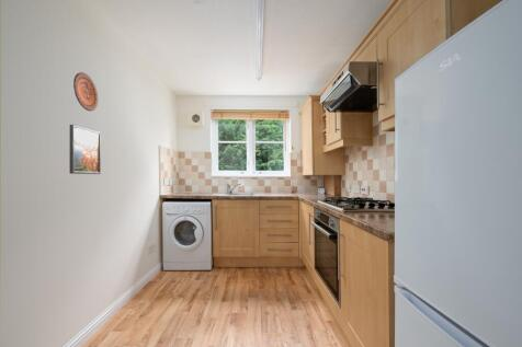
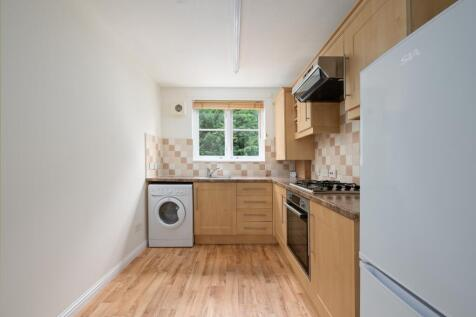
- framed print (86, 151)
- decorative plate (86, 92)
